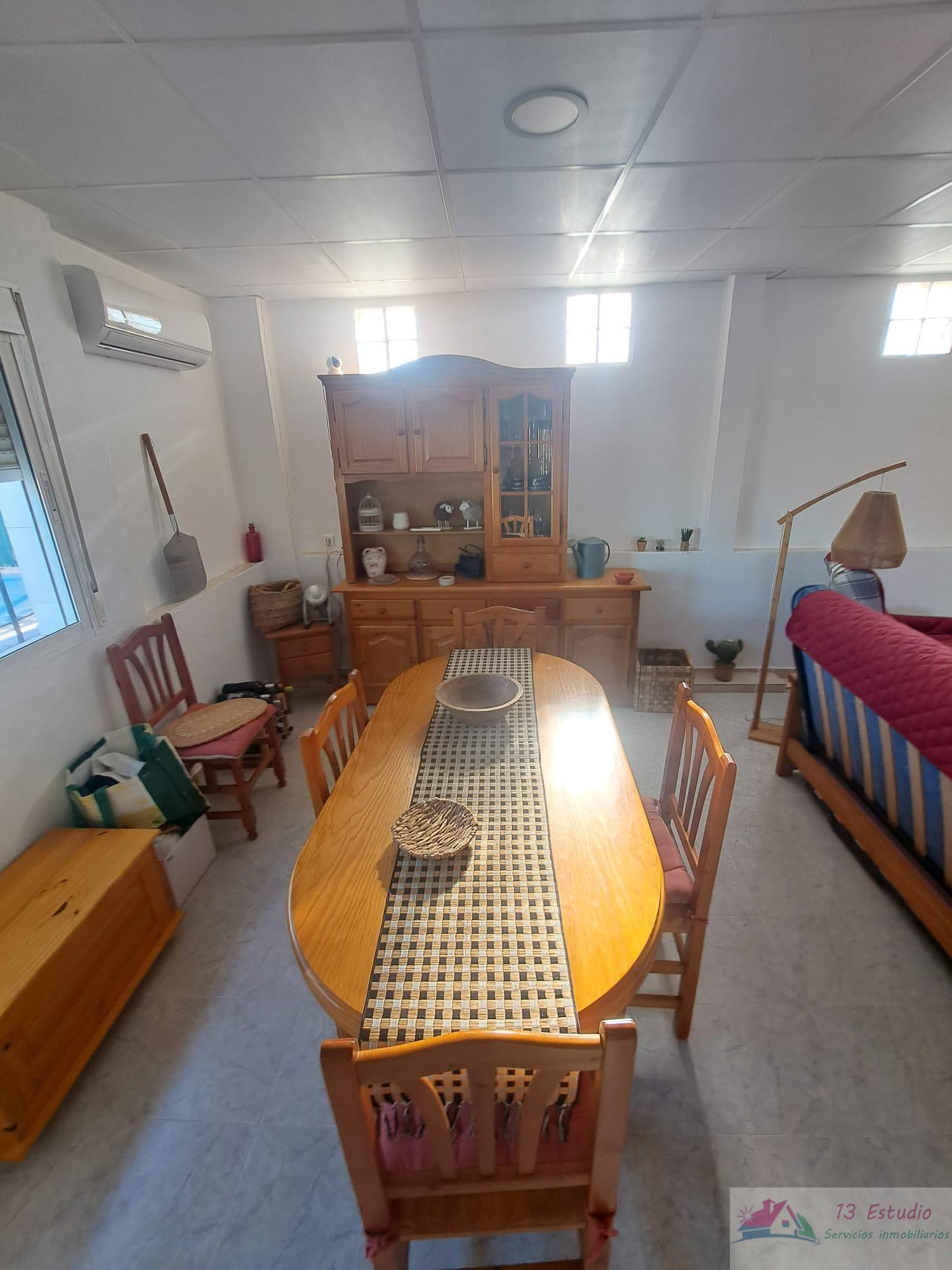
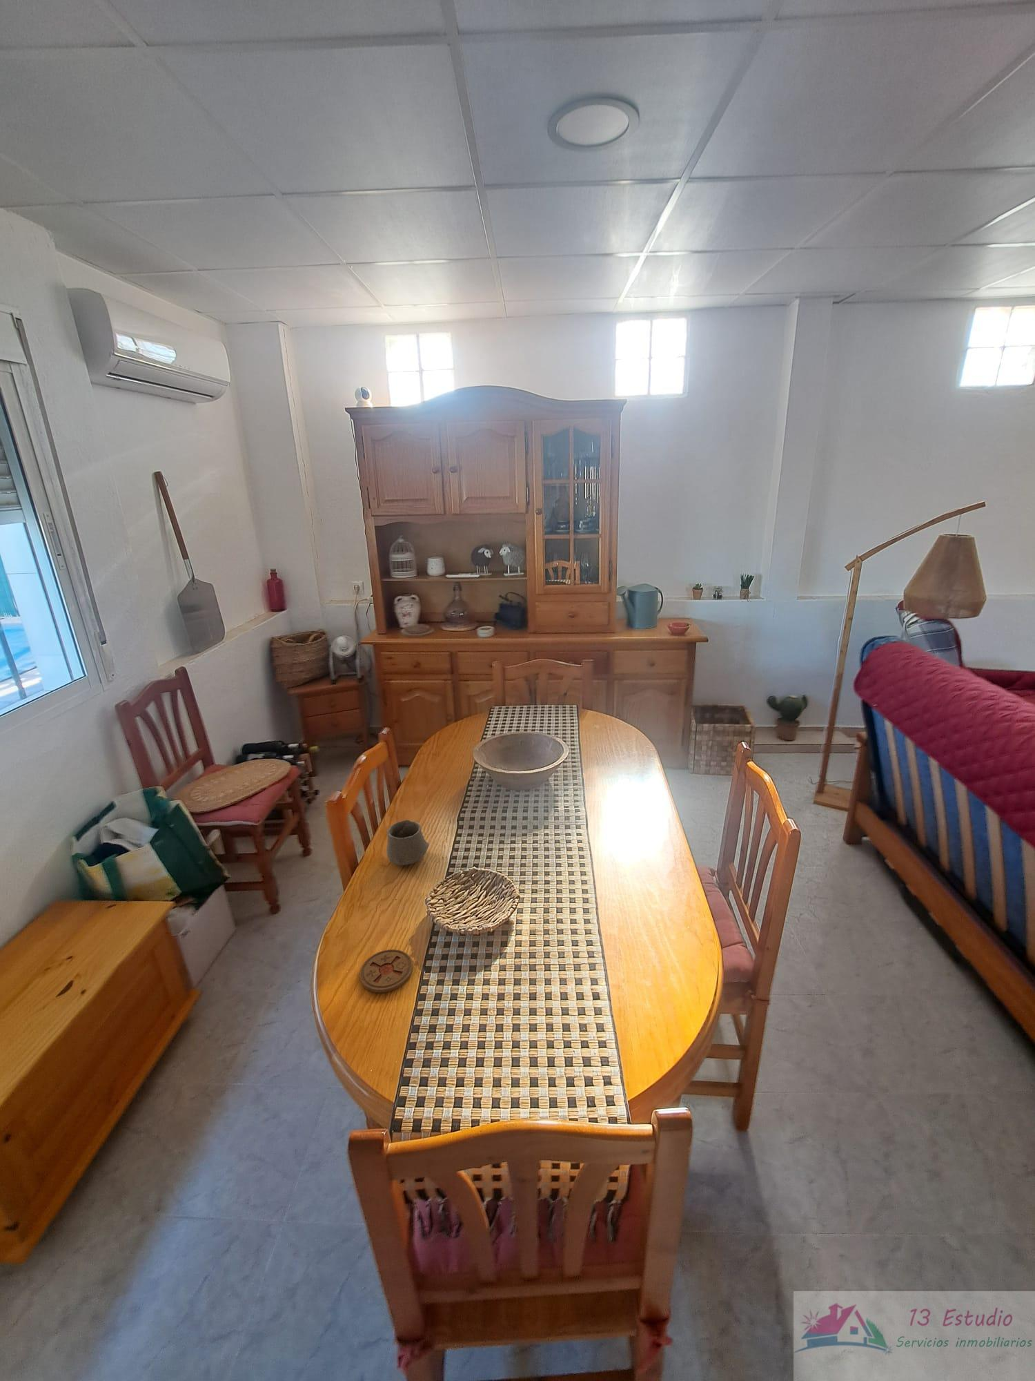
+ cup (406, 843)
+ coaster (386, 970)
